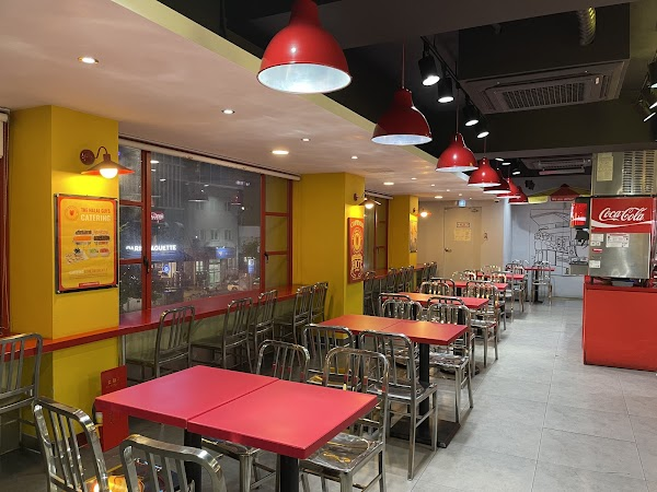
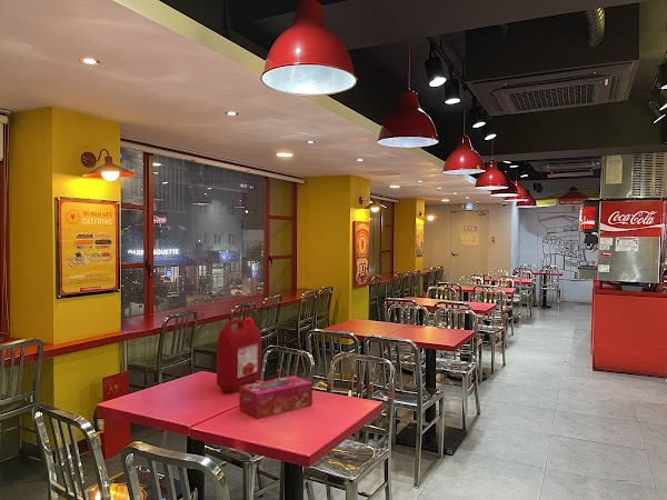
+ tissue box (276, 396)
+ ketchup jug (239, 352)
